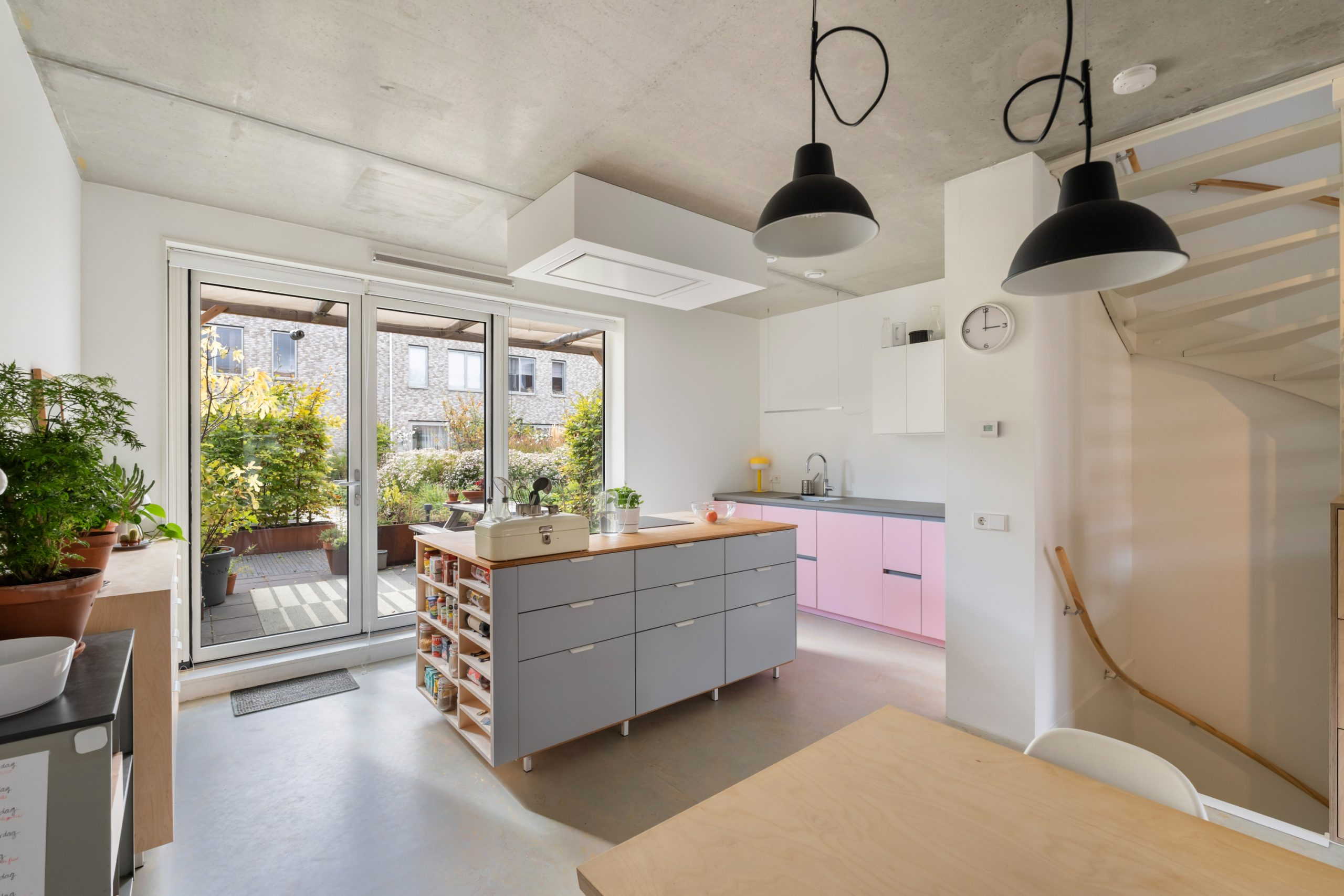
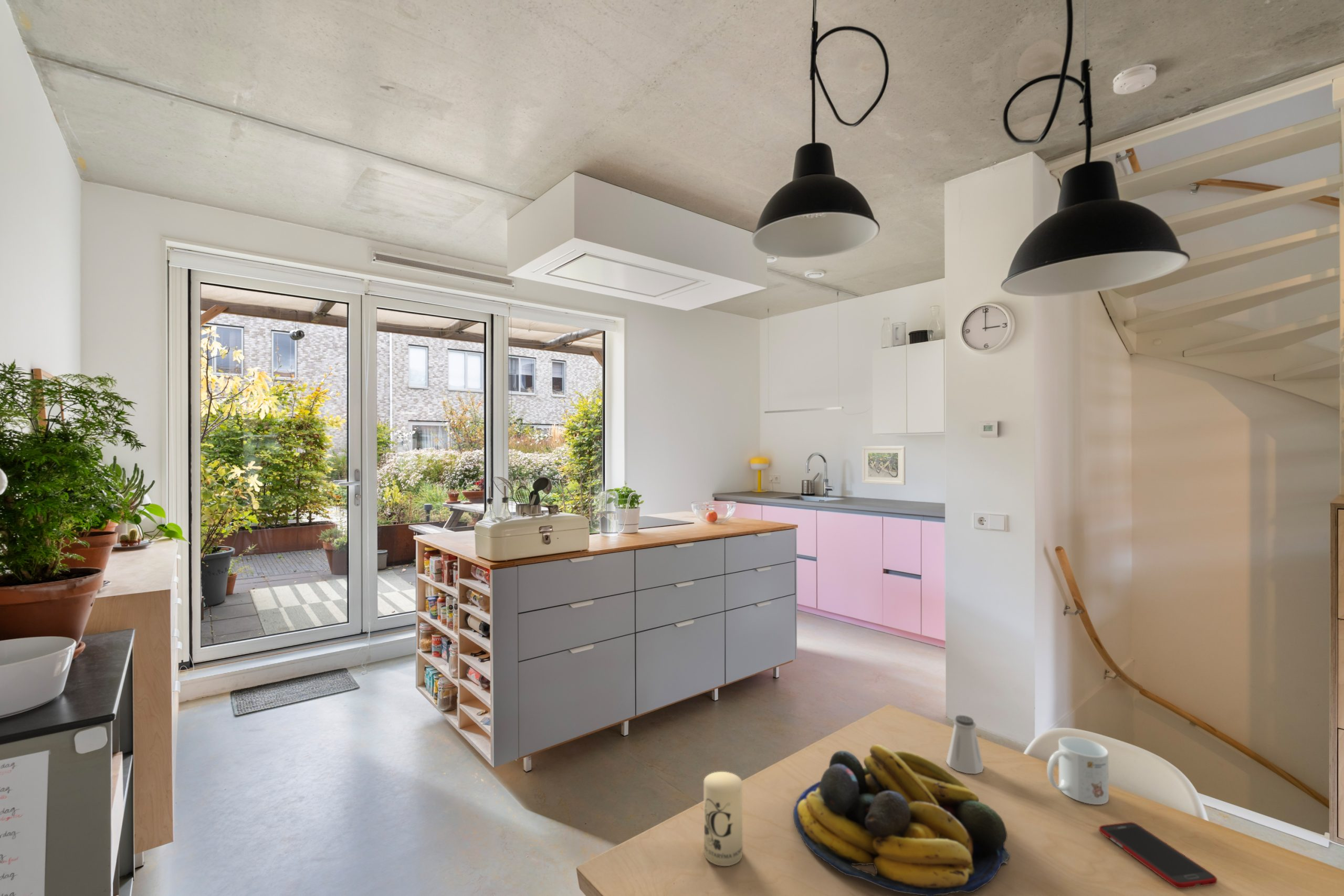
+ cell phone (1154, 853)
+ fruit bowl (892, 793)
+ saltshaker (964, 742)
+ candle (723, 817)
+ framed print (883, 465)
+ mug (1075, 770)
